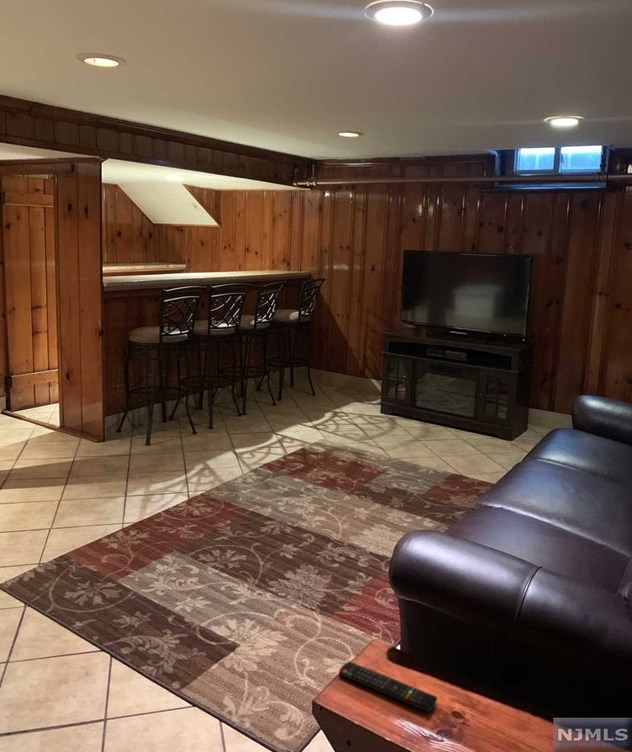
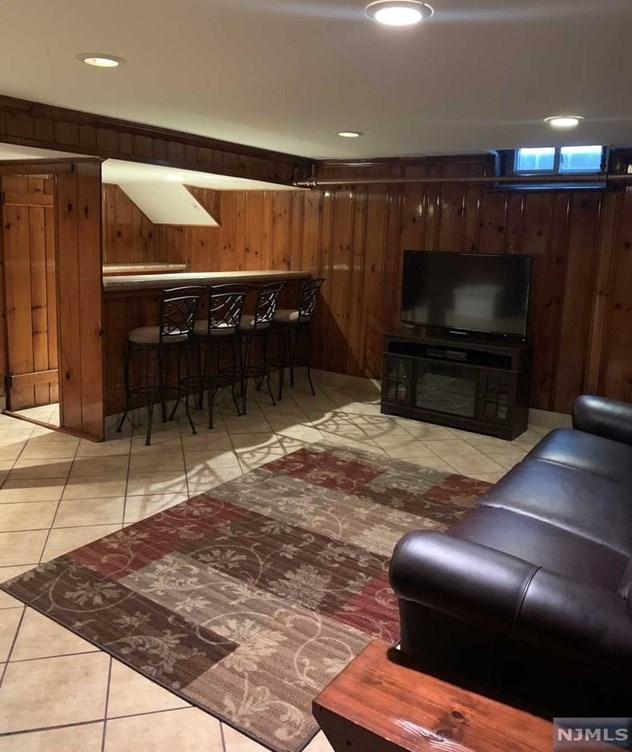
- remote control (385, 686)
